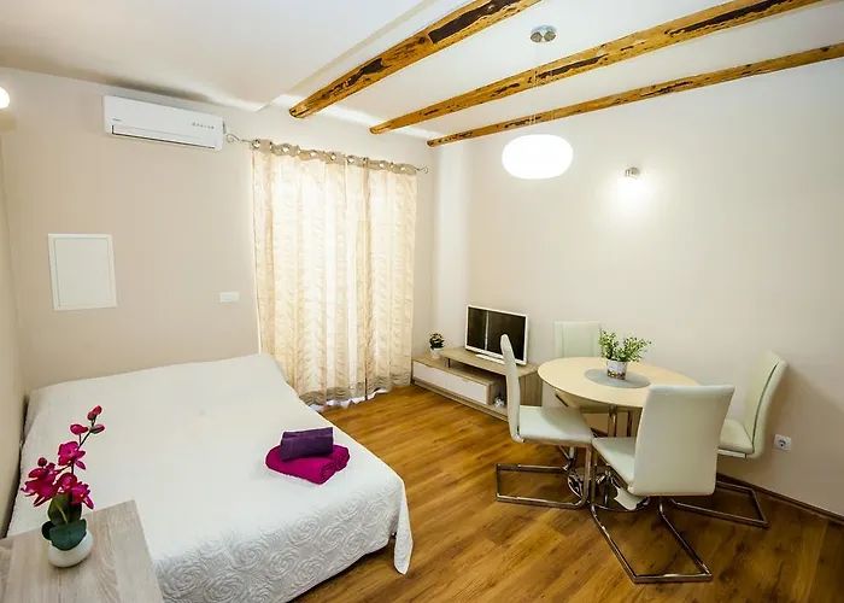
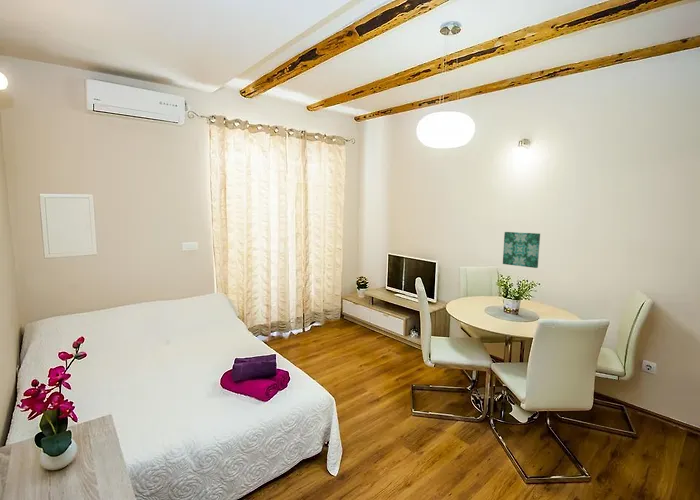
+ wall art (520, 249)
